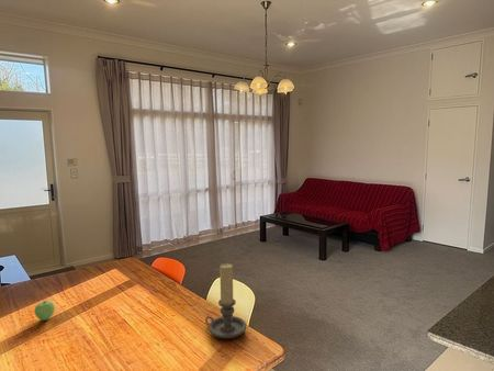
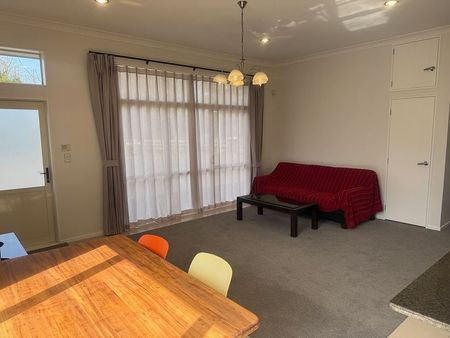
- candle holder (223, 296)
- apple (44, 310)
